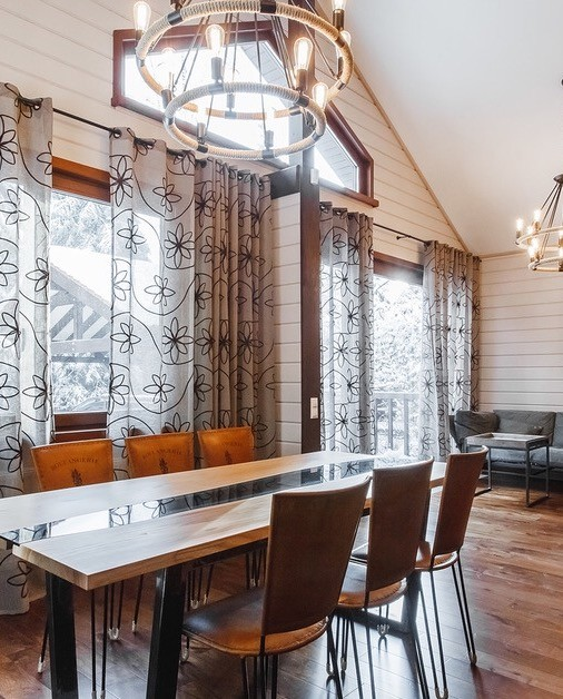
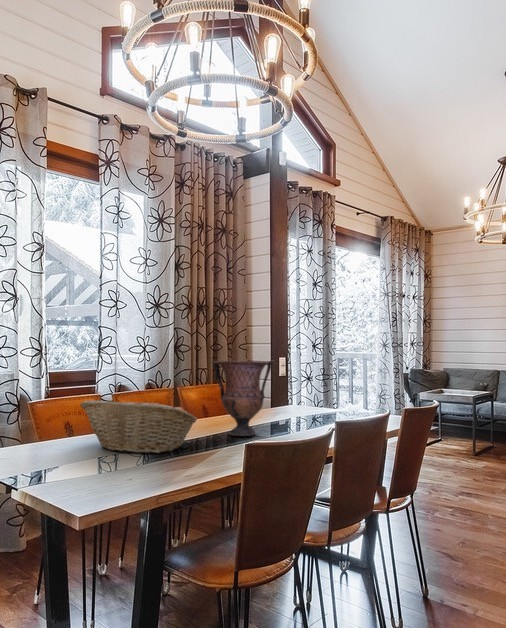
+ vase (242, 396)
+ fruit basket (138, 421)
